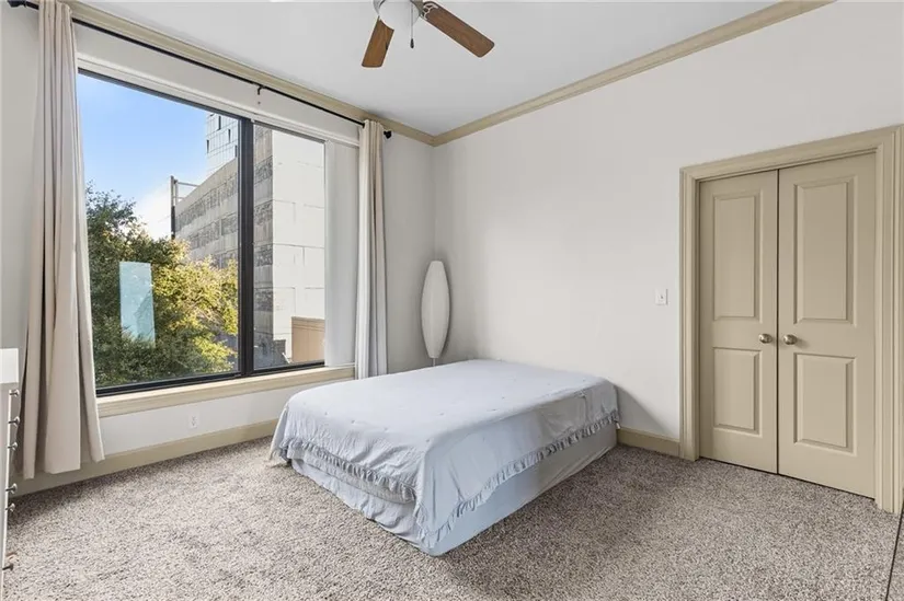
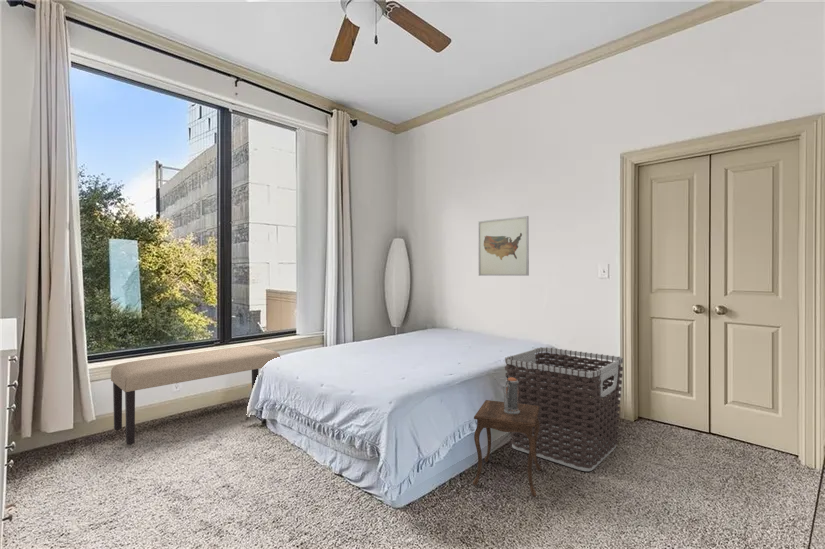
+ clothes hamper (563, 402)
+ wall art (502, 247)
+ bench (202, 378)
+ side table (508, 425)
